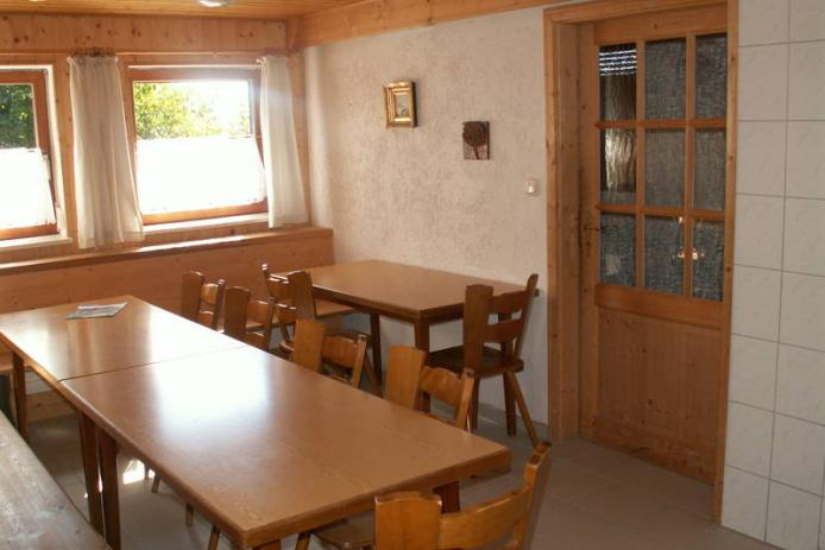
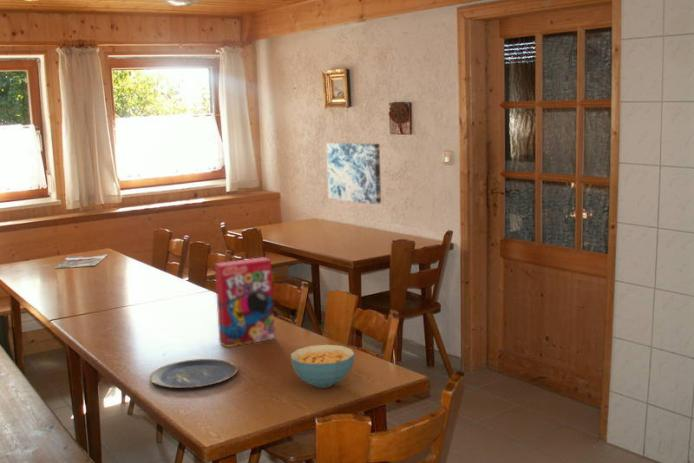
+ plate (194, 374)
+ cereal box (245, 301)
+ cereal bowl (322, 369)
+ wall art (352, 172)
